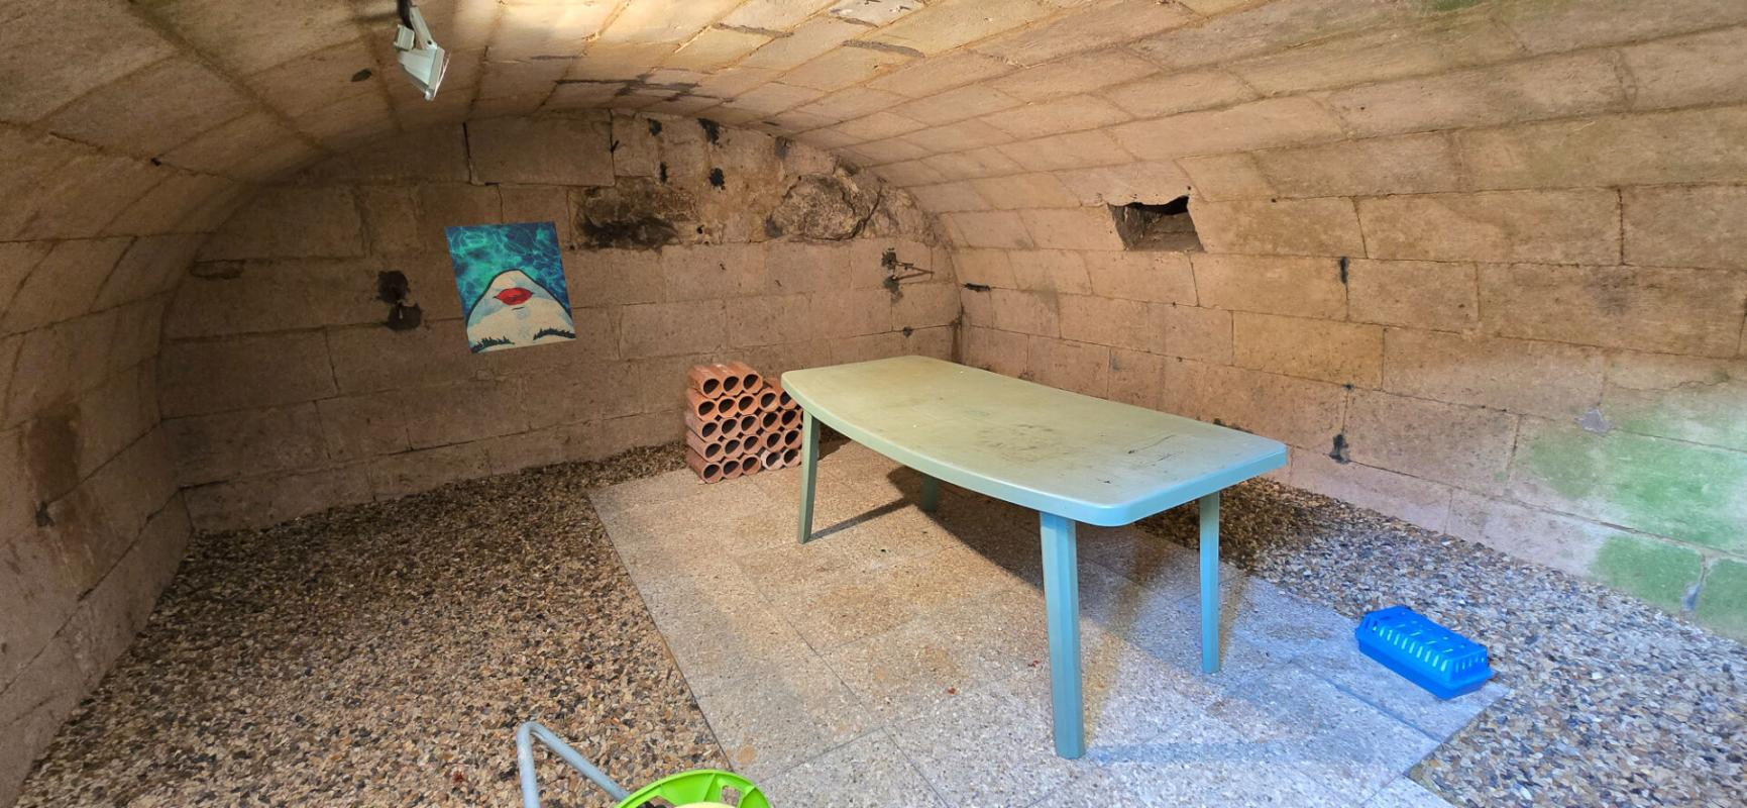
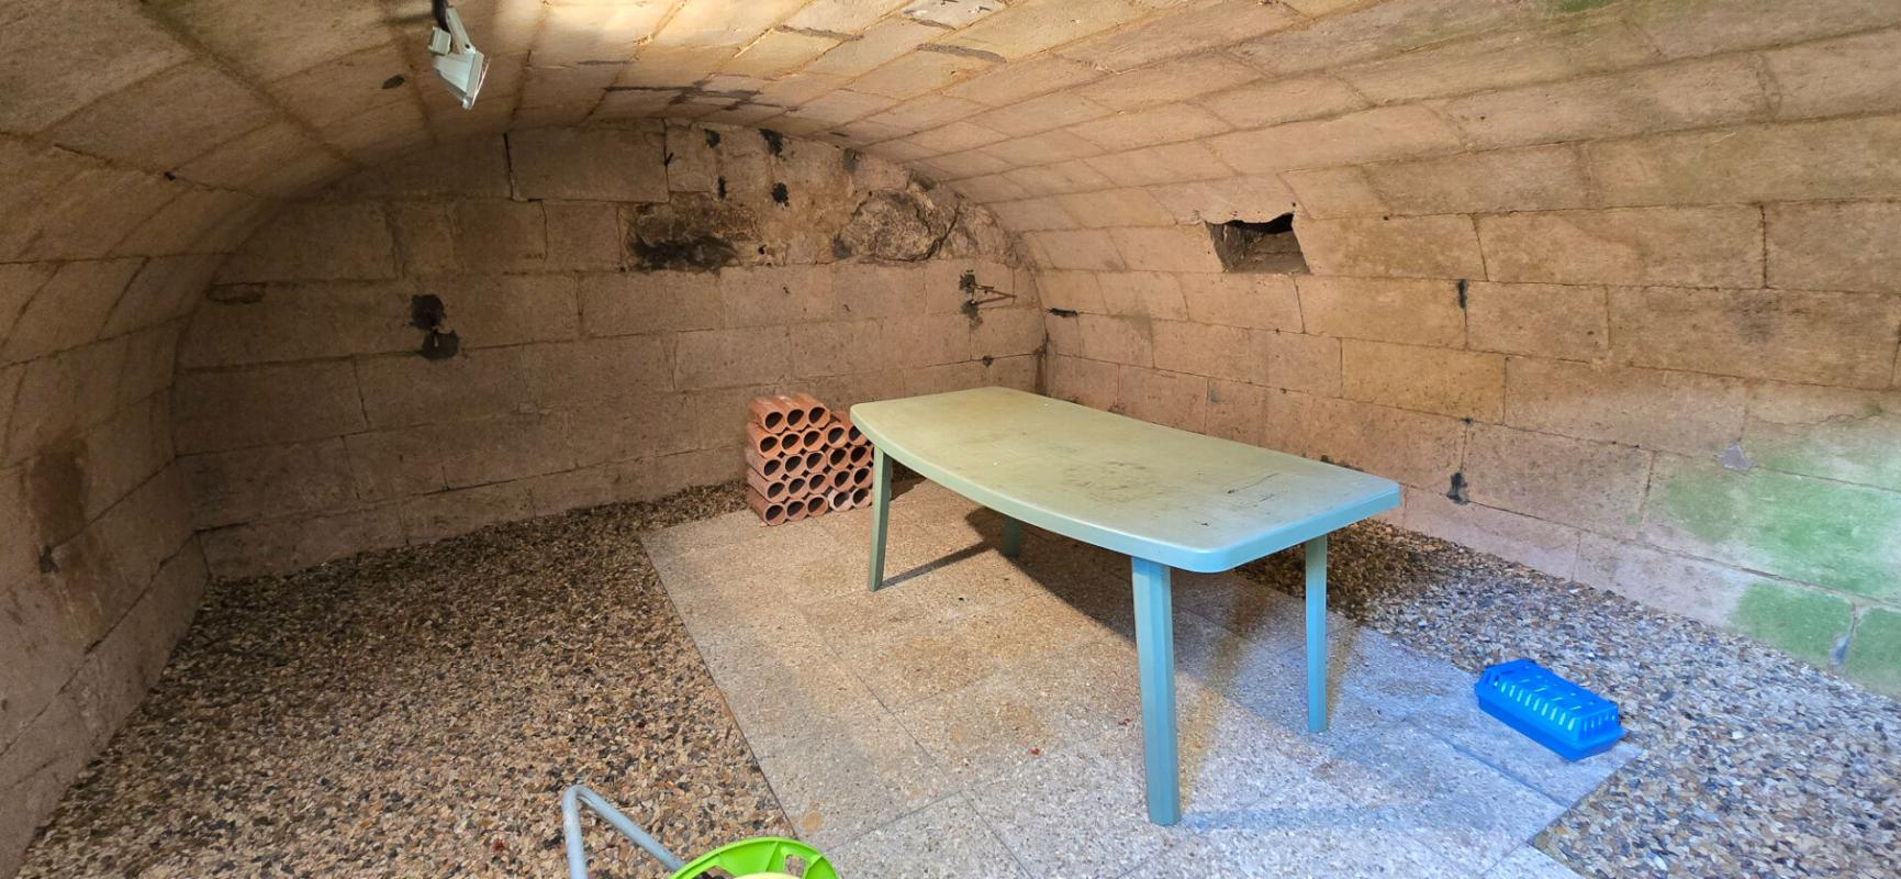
- wall art (513, 285)
